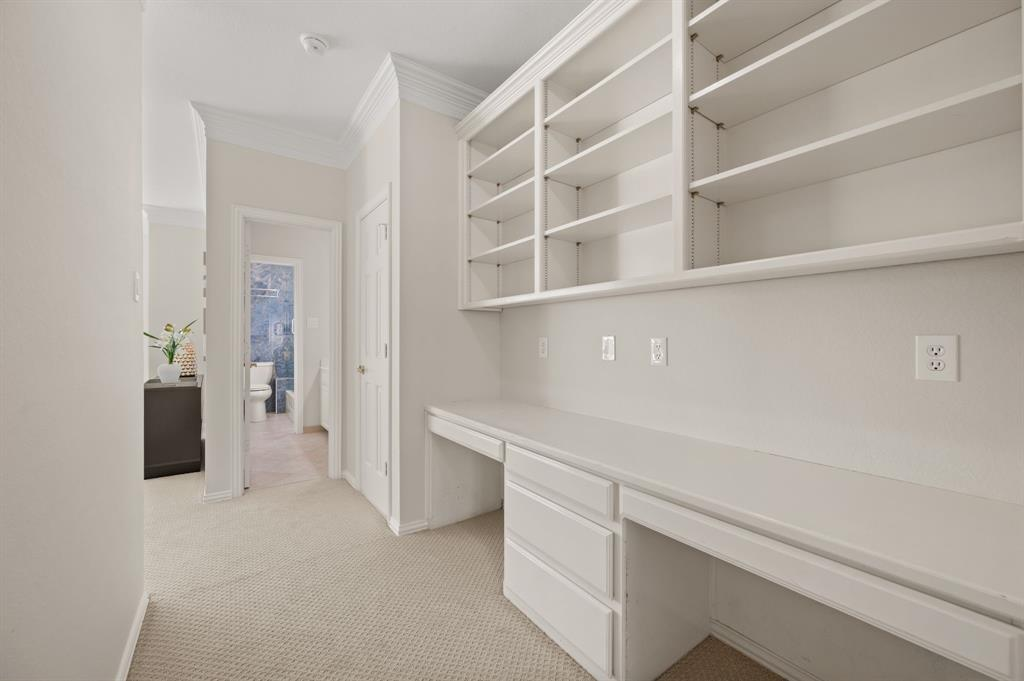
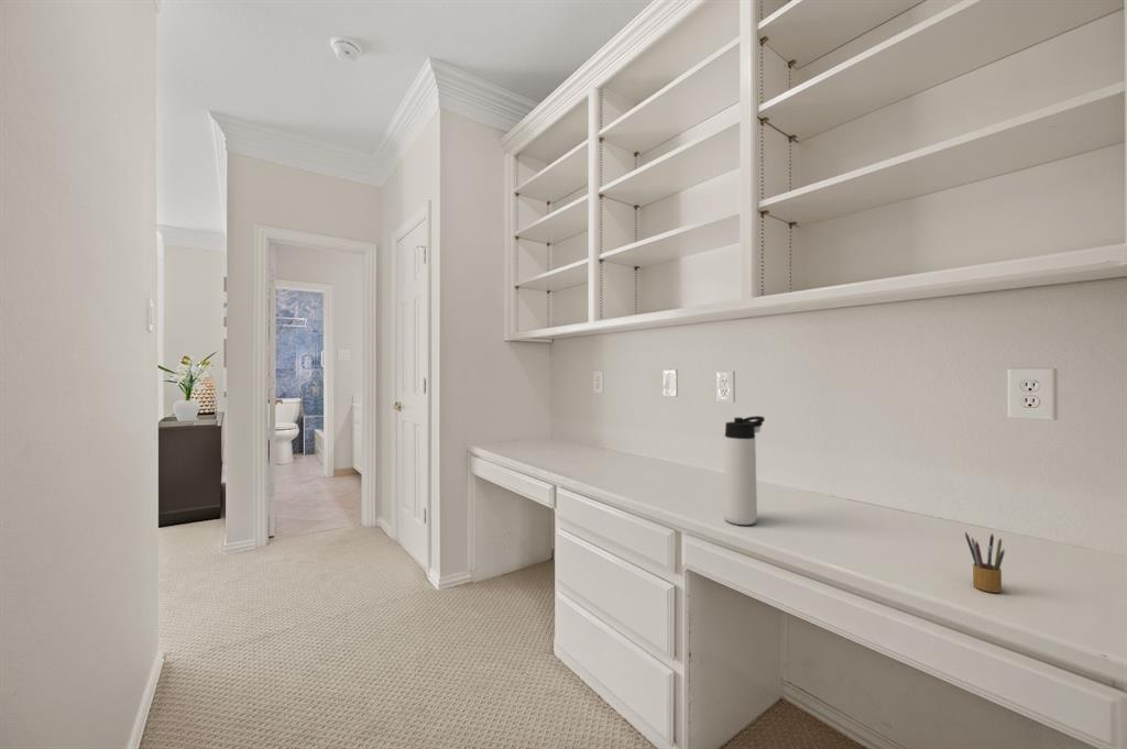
+ thermos bottle (745, 469)
+ pencil box (987, 560)
